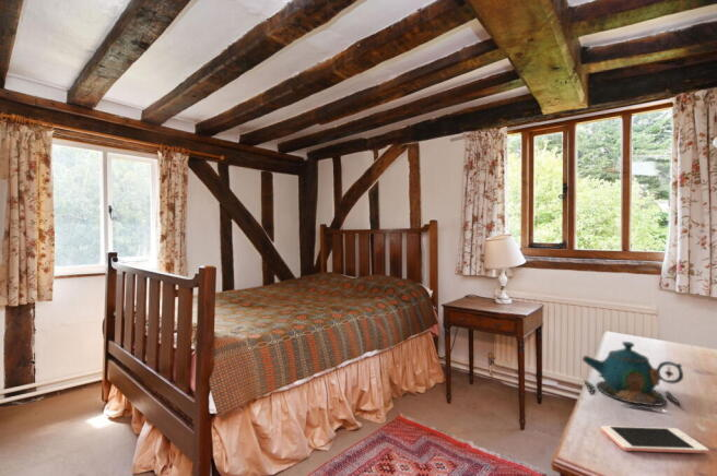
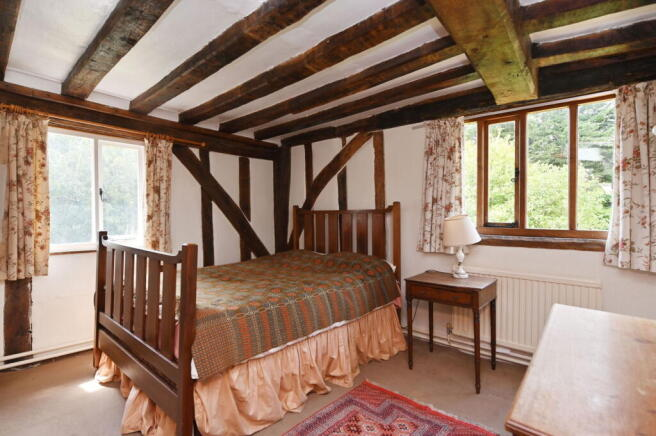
- cell phone (651, 439)
- teapot (631, 368)
